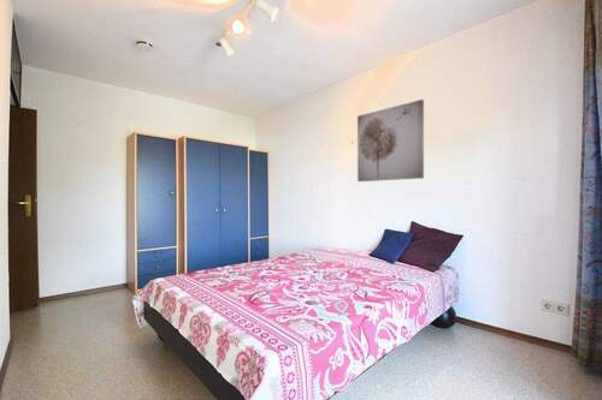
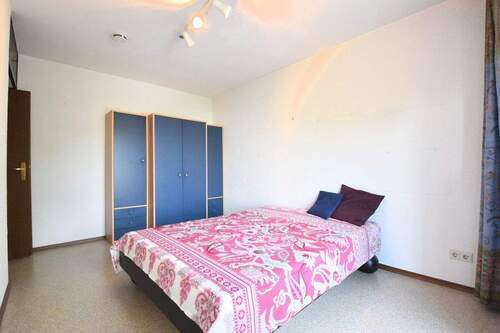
- wall art (388, 144)
